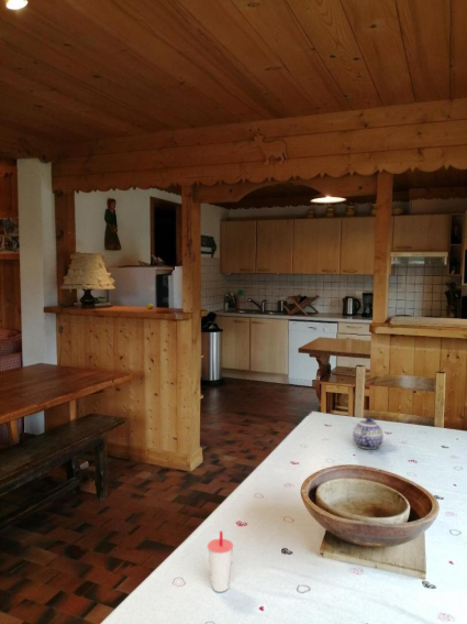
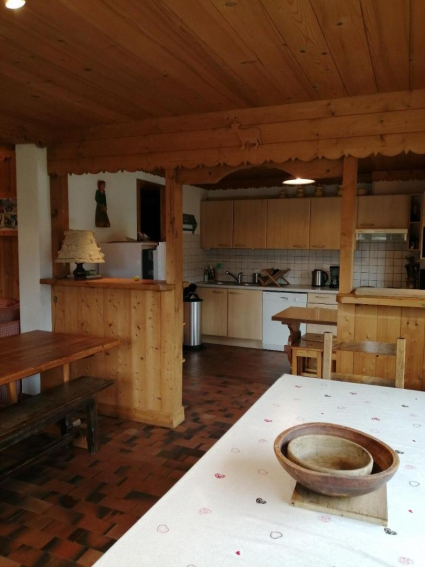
- cup (220, 558)
- teapot (367, 431)
